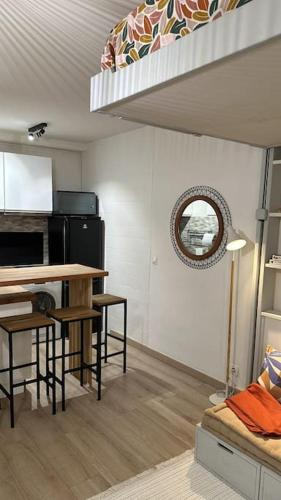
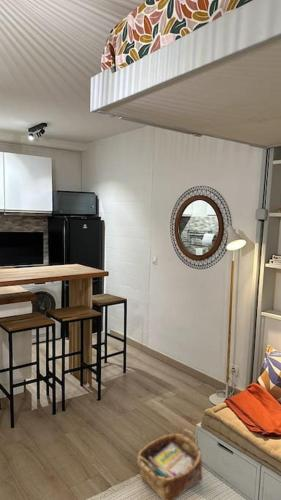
+ woven basket (170, 461)
